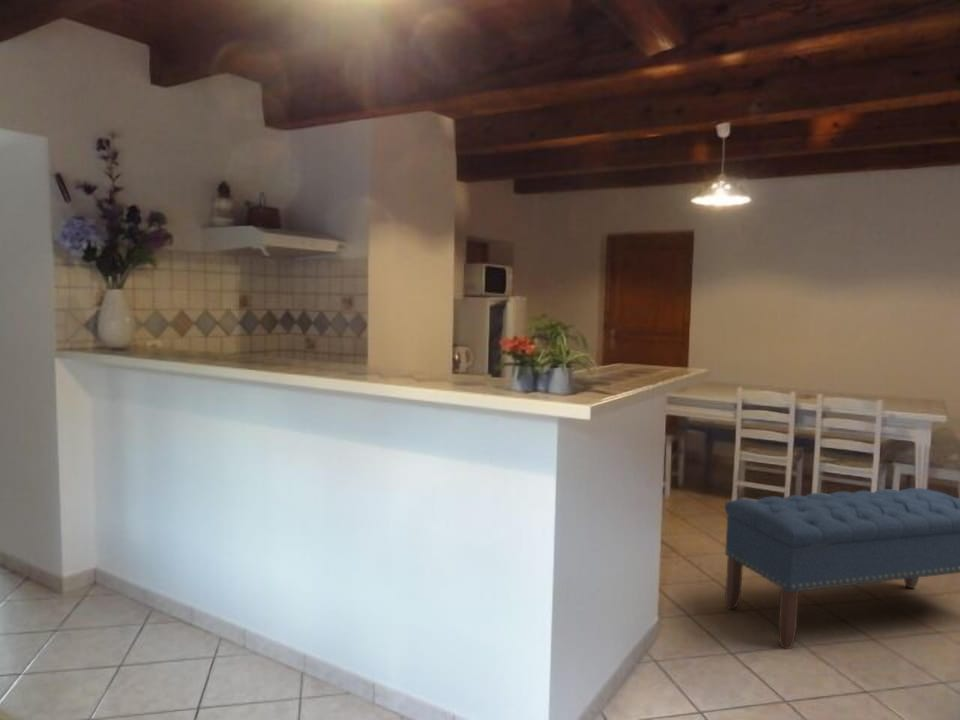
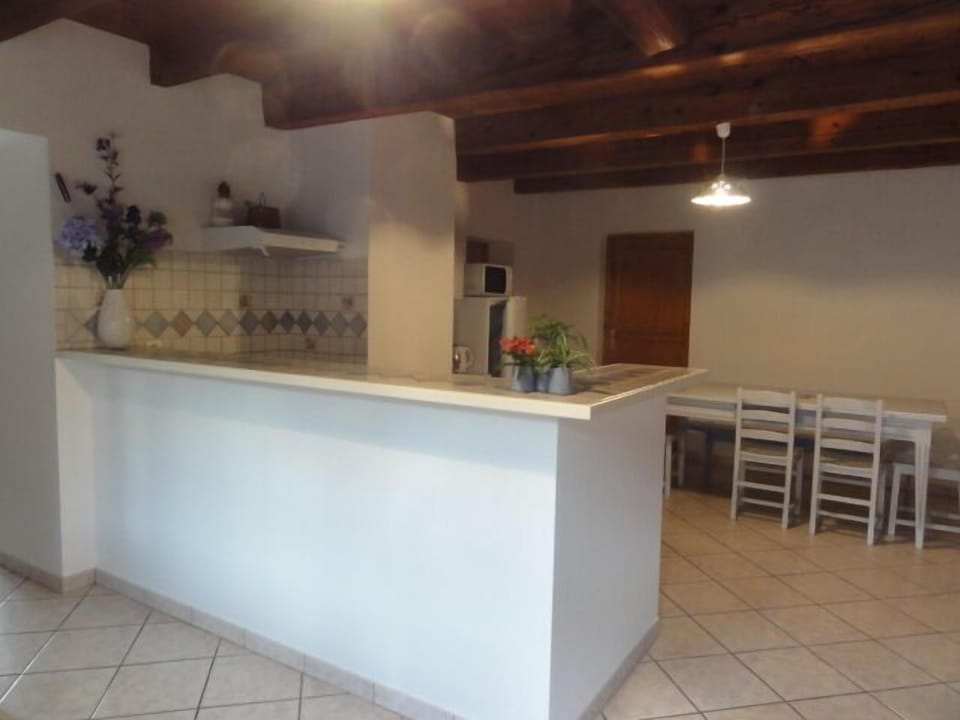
- bench (858, 557)
